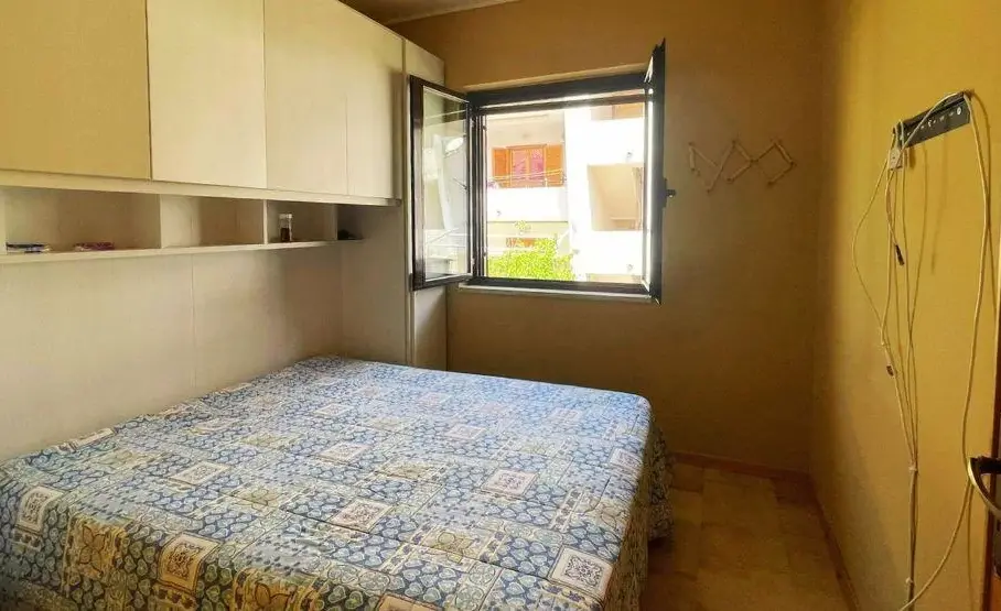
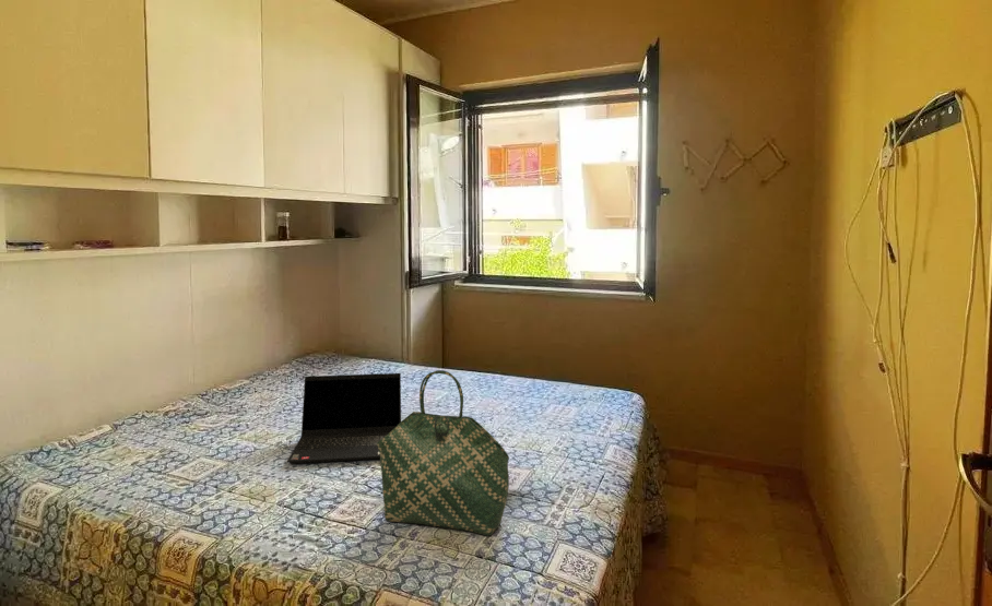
+ tote bag (439, 447)
+ laptop computer (349, 415)
